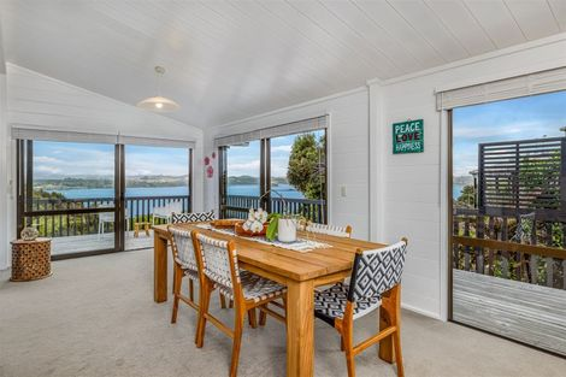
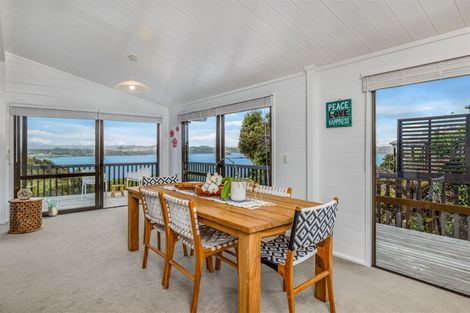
+ potted plant (52, 206)
